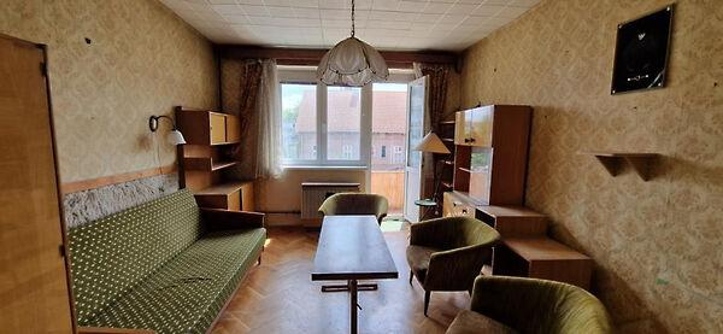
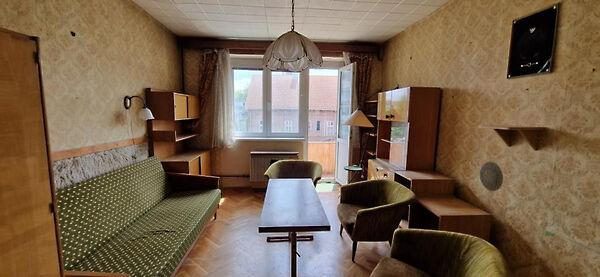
+ decorative plate (489, 176)
